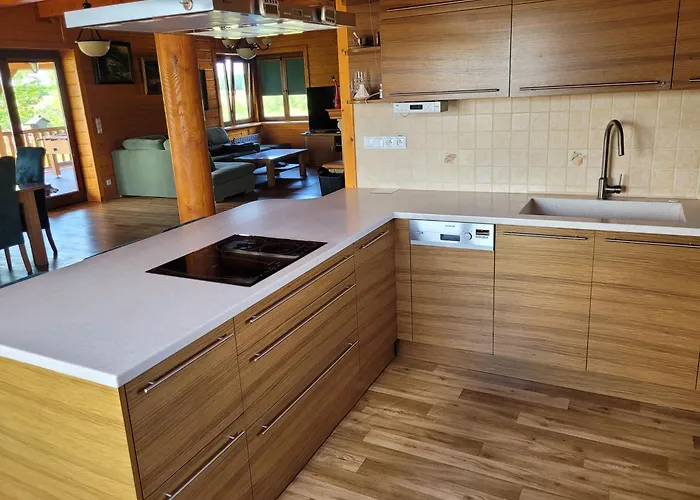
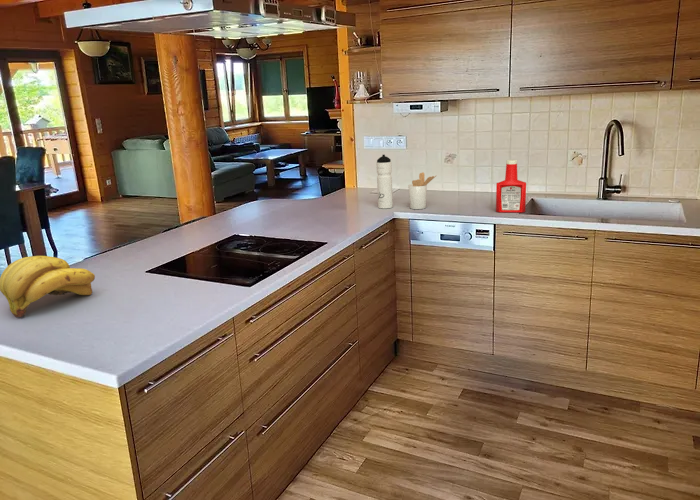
+ utensil holder (422, 191)
+ water bottle (384, 181)
+ banana bunch (49, 280)
+ soap bottle (511, 186)
